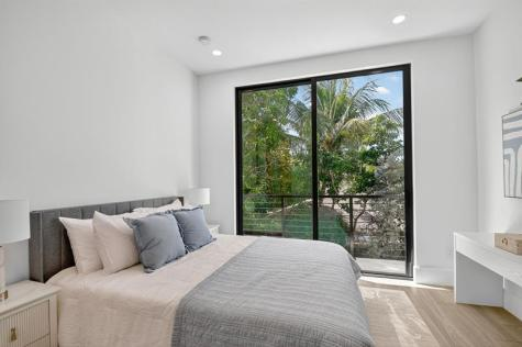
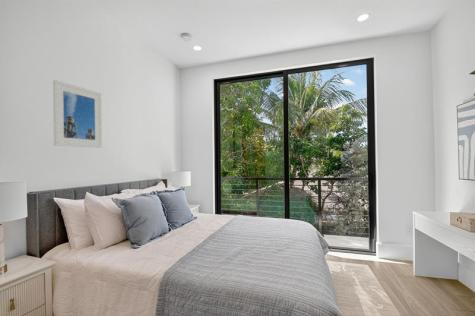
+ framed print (79, 117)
